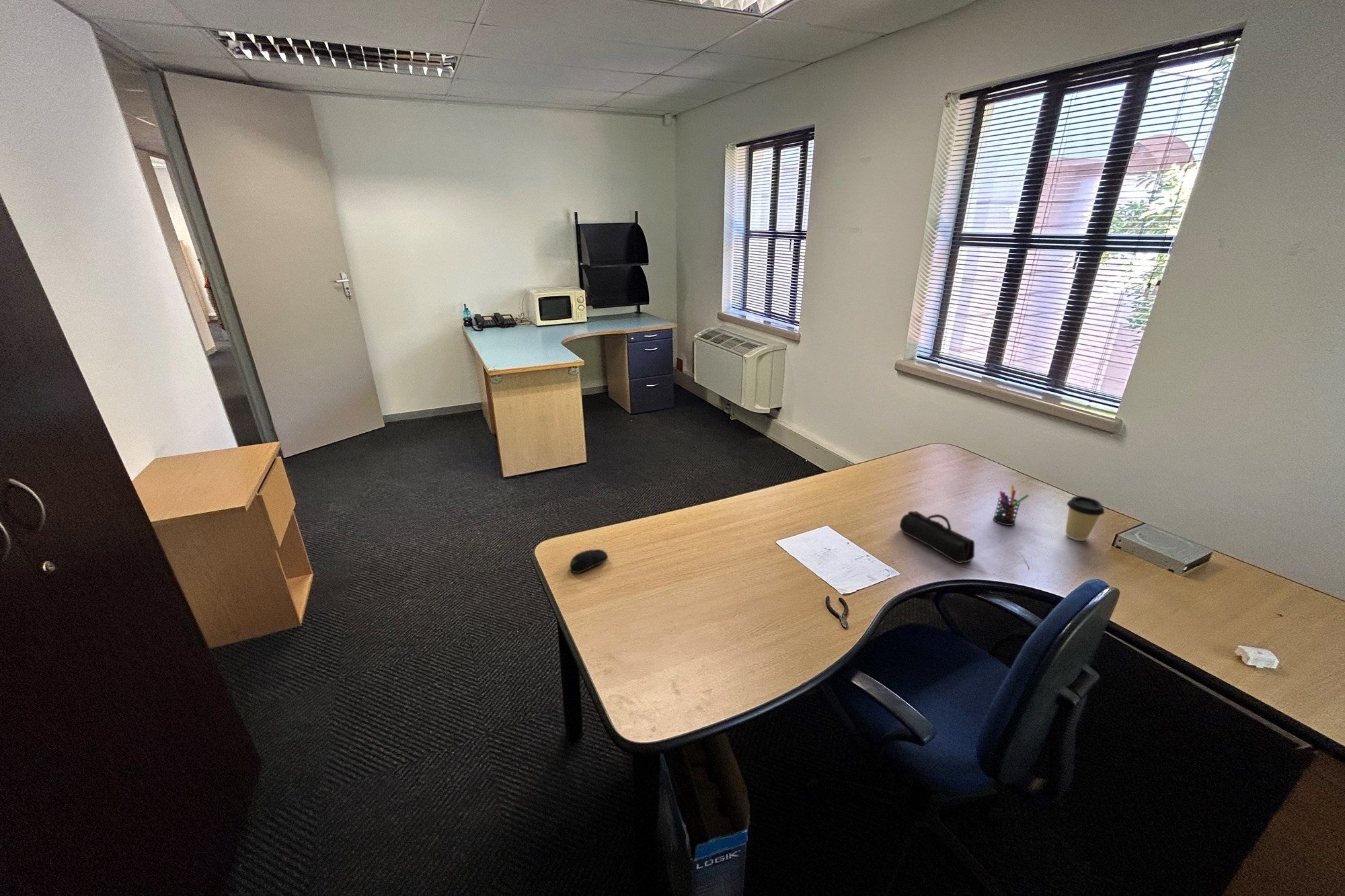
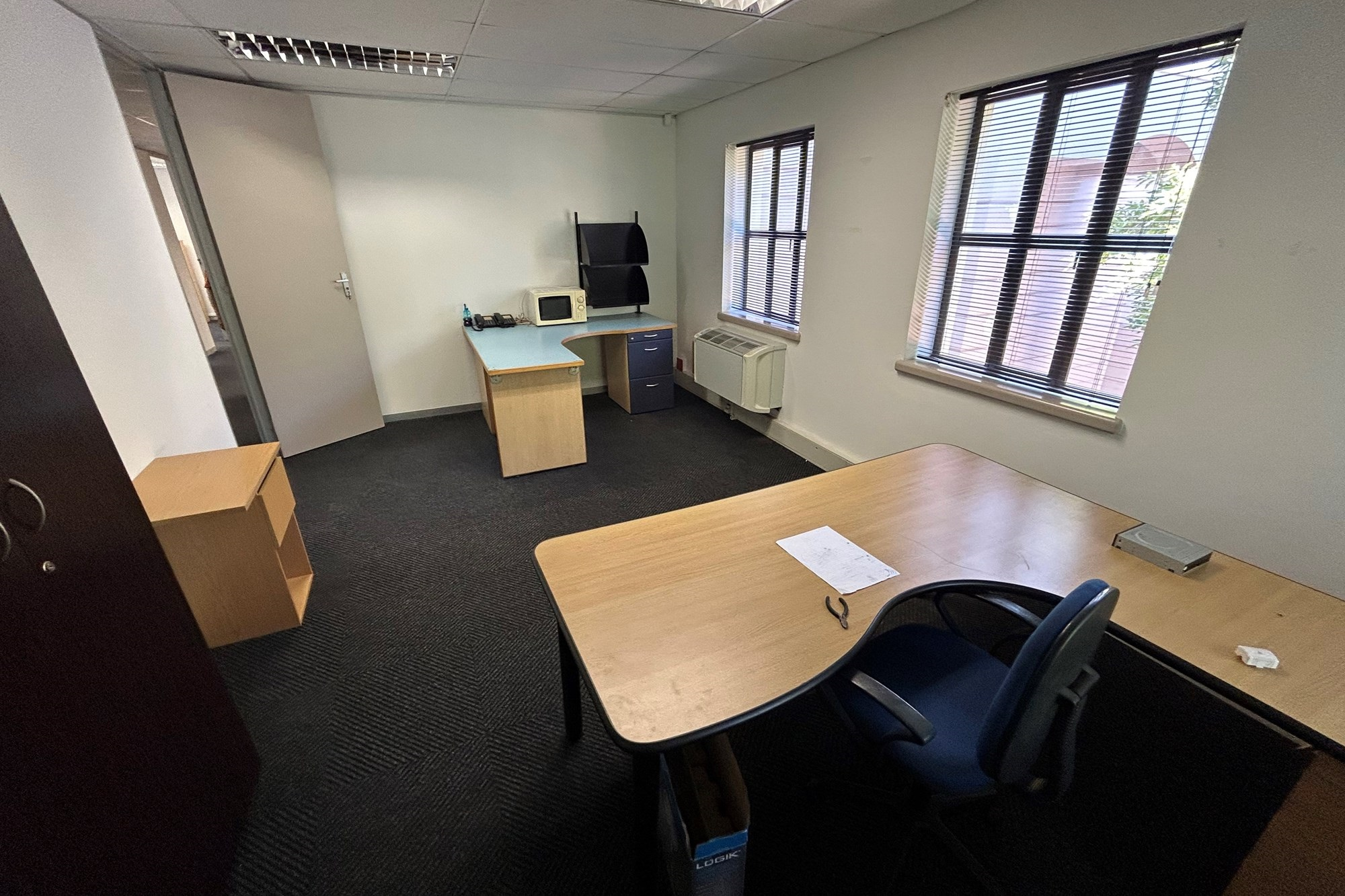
- pencil case (937, 530)
- coffee cup (1081, 519)
- computer mouse (588, 558)
- pen holder (1011, 504)
